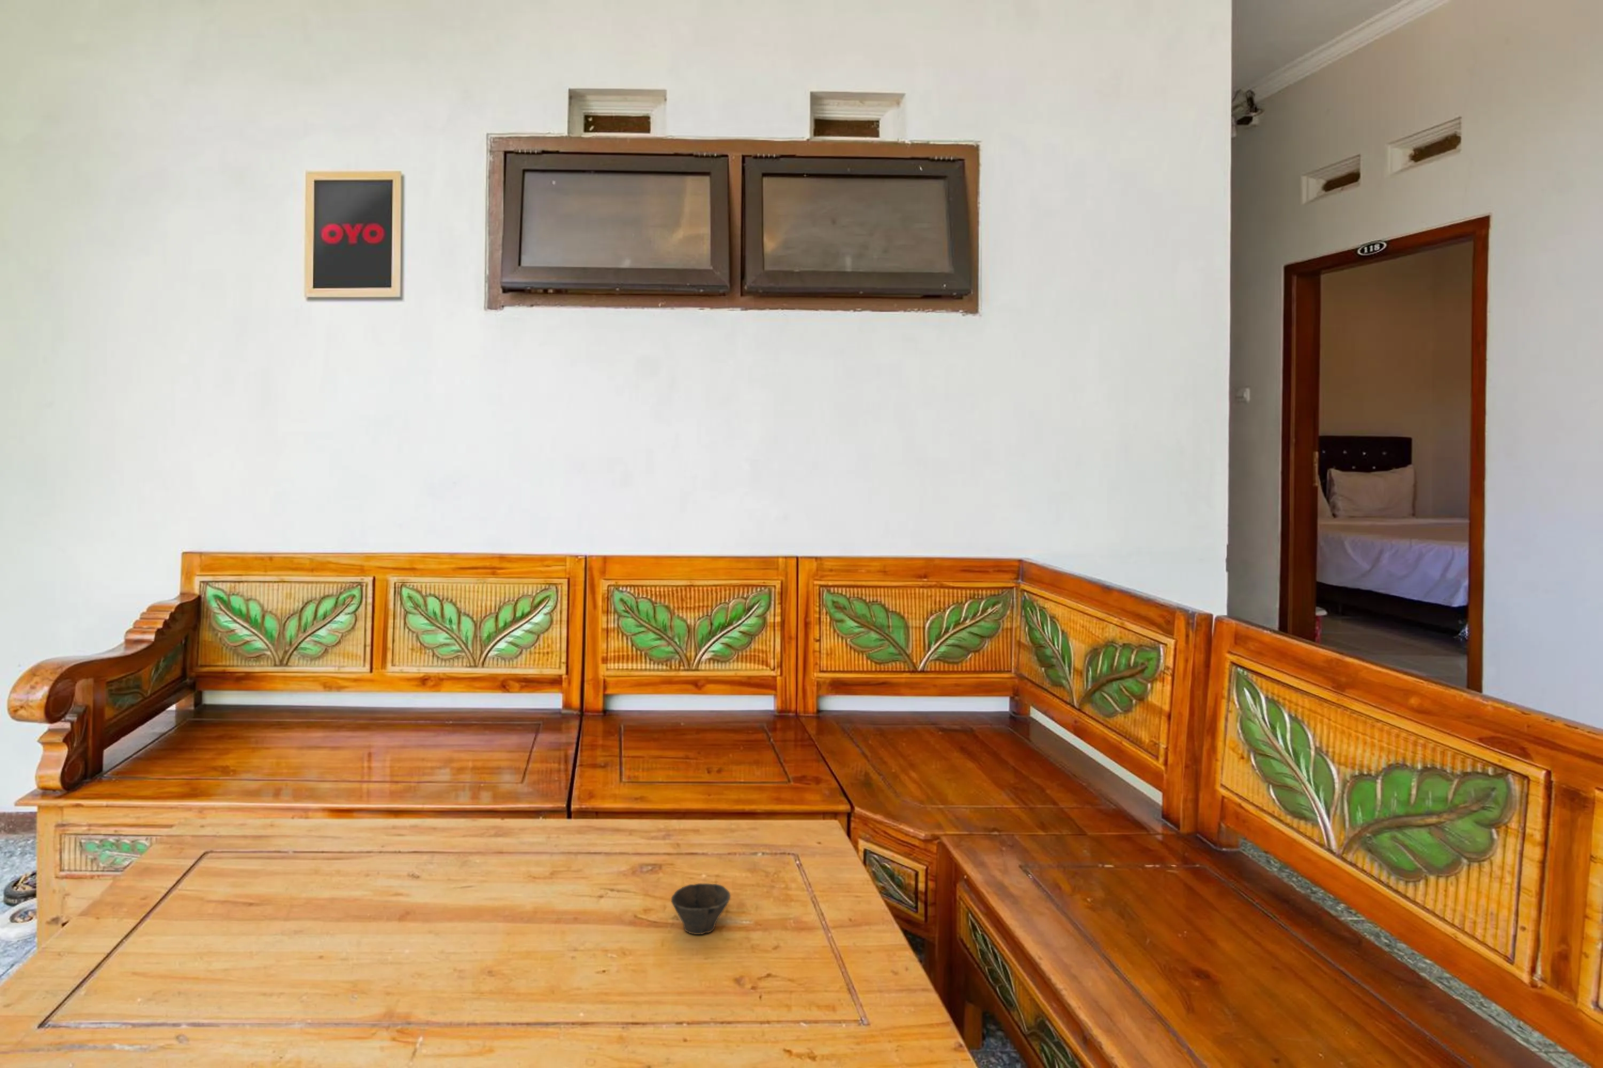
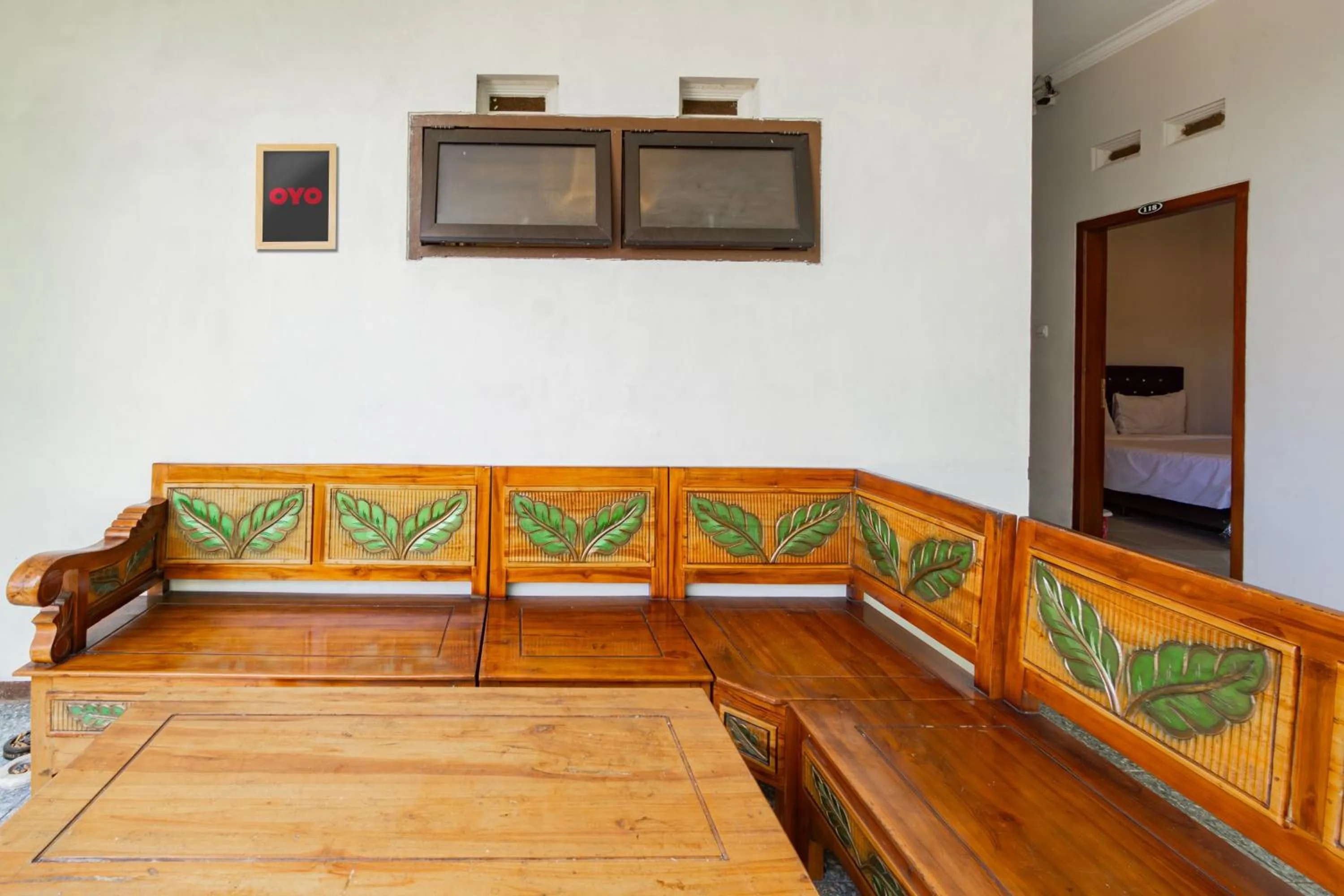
- cup (704, 909)
